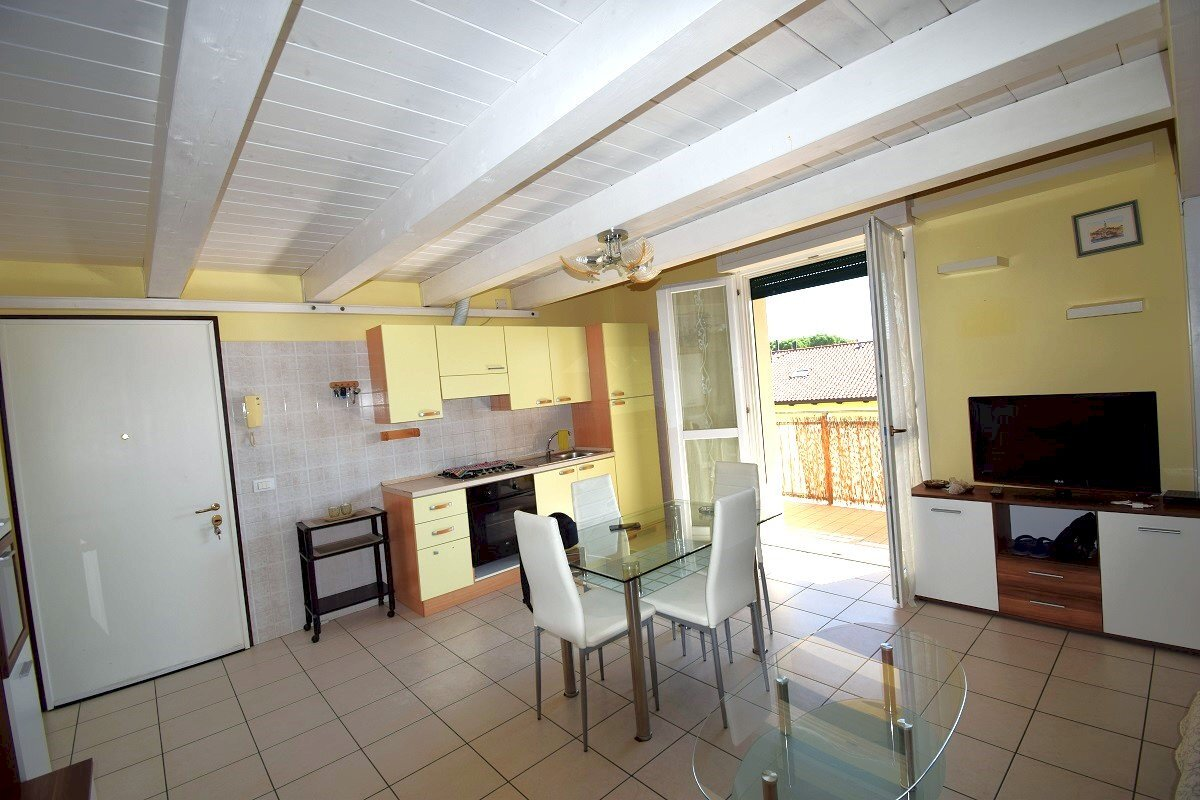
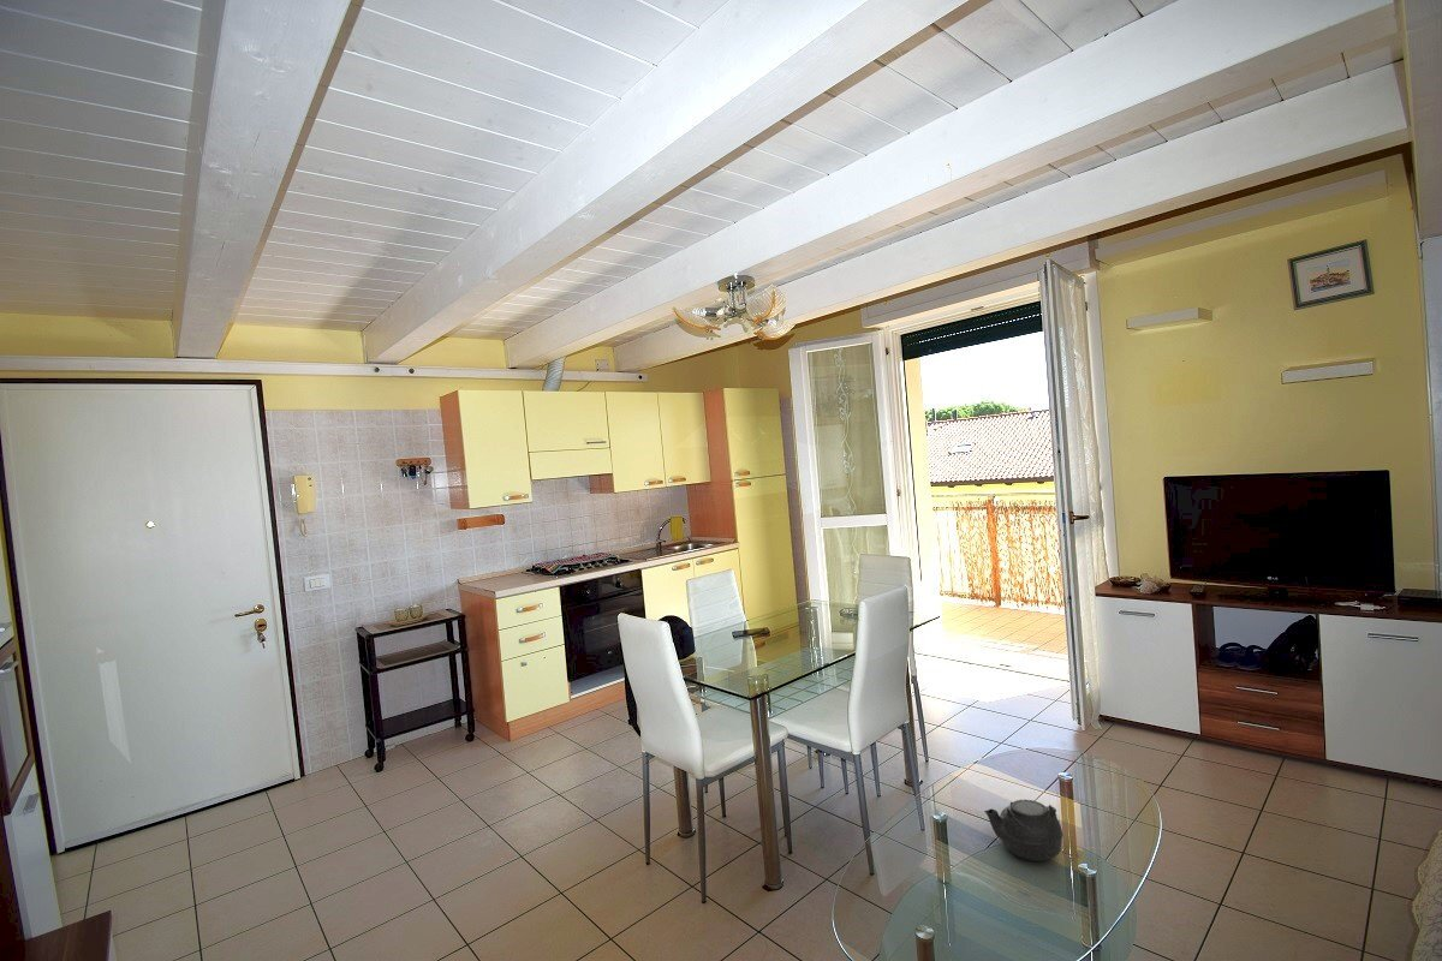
+ teapot (1023, 829)
